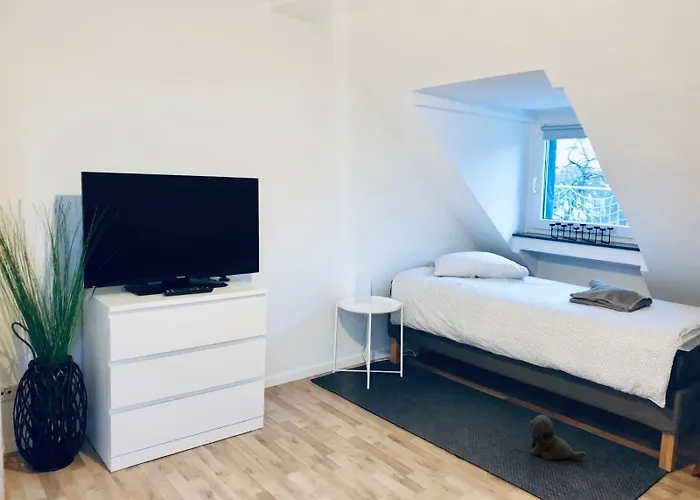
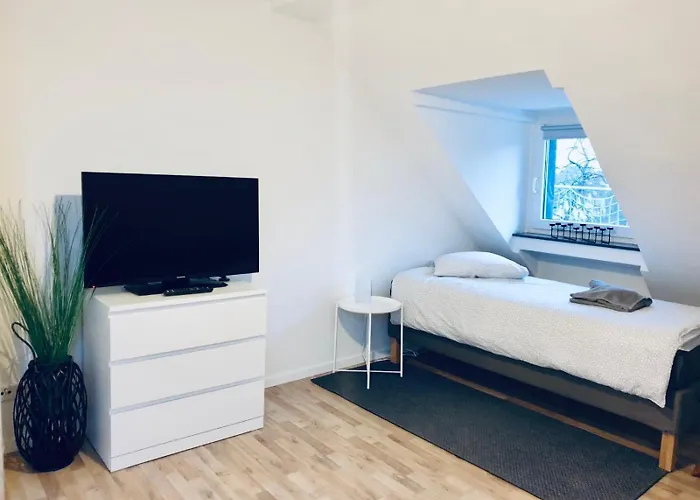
- plush toy (555, 437)
